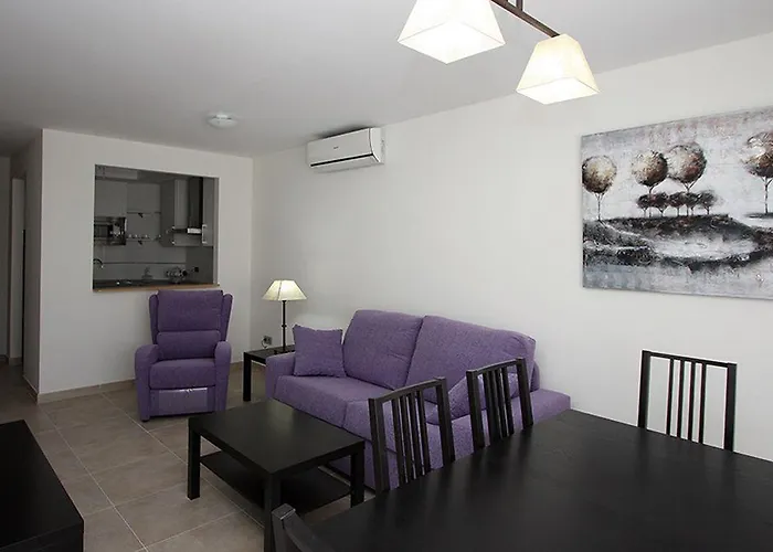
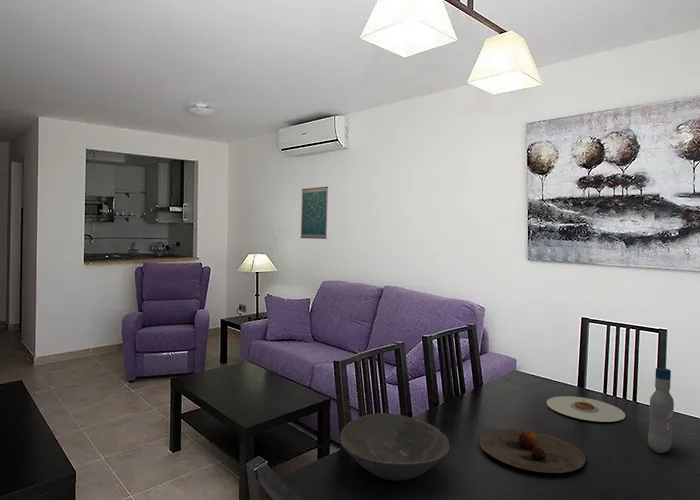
+ bowl (393, 452)
+ plate (584, 404)
+ wall art (313, 213)
+ bottle (661, 409)
+ plate (530, 444)
